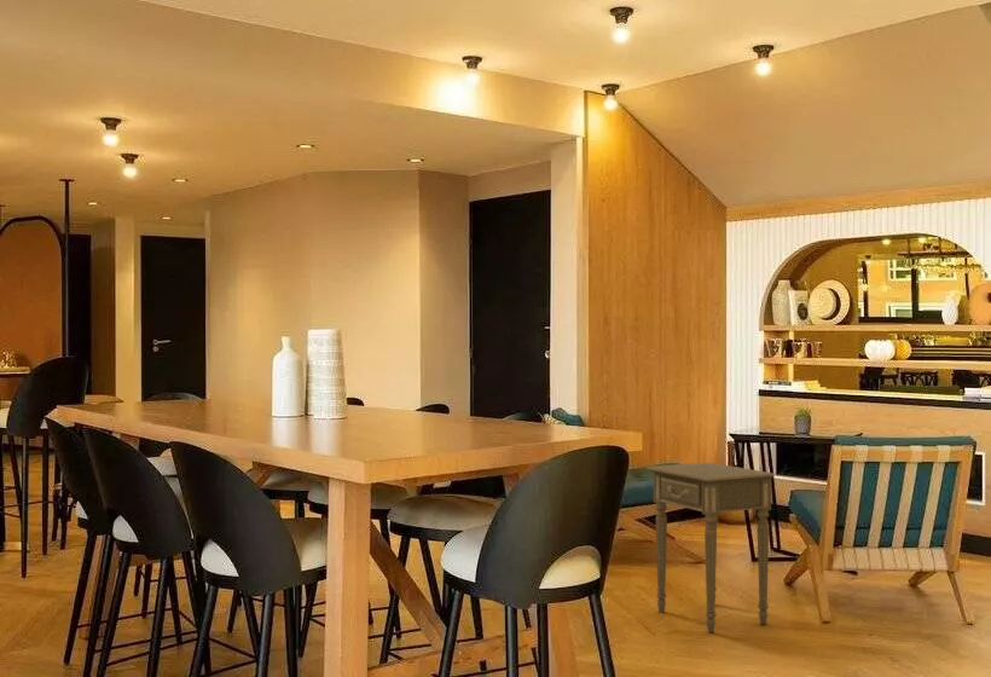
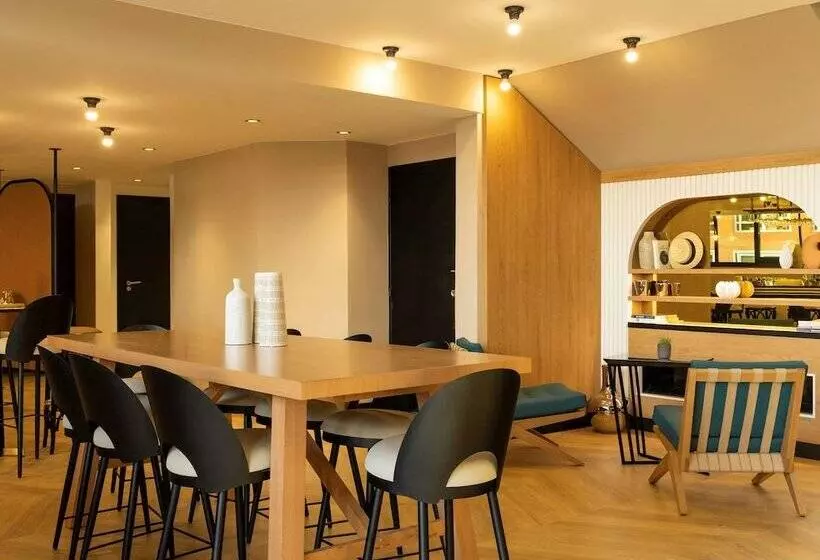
- side table (708, 543)
